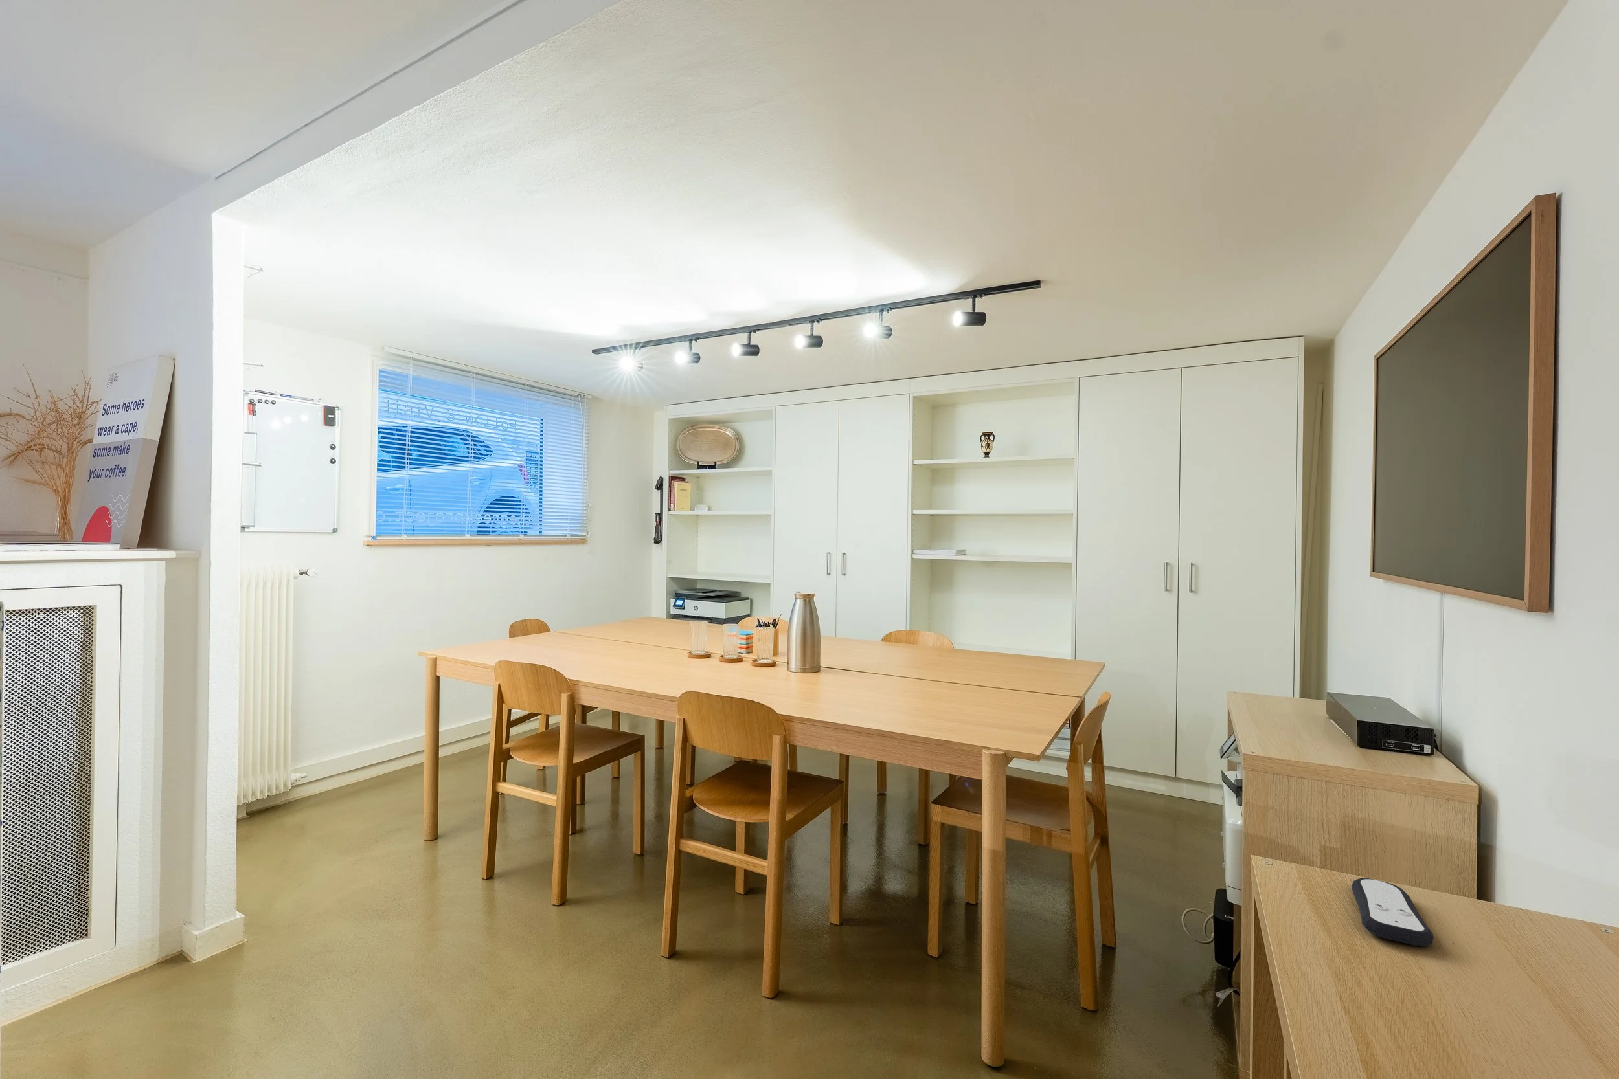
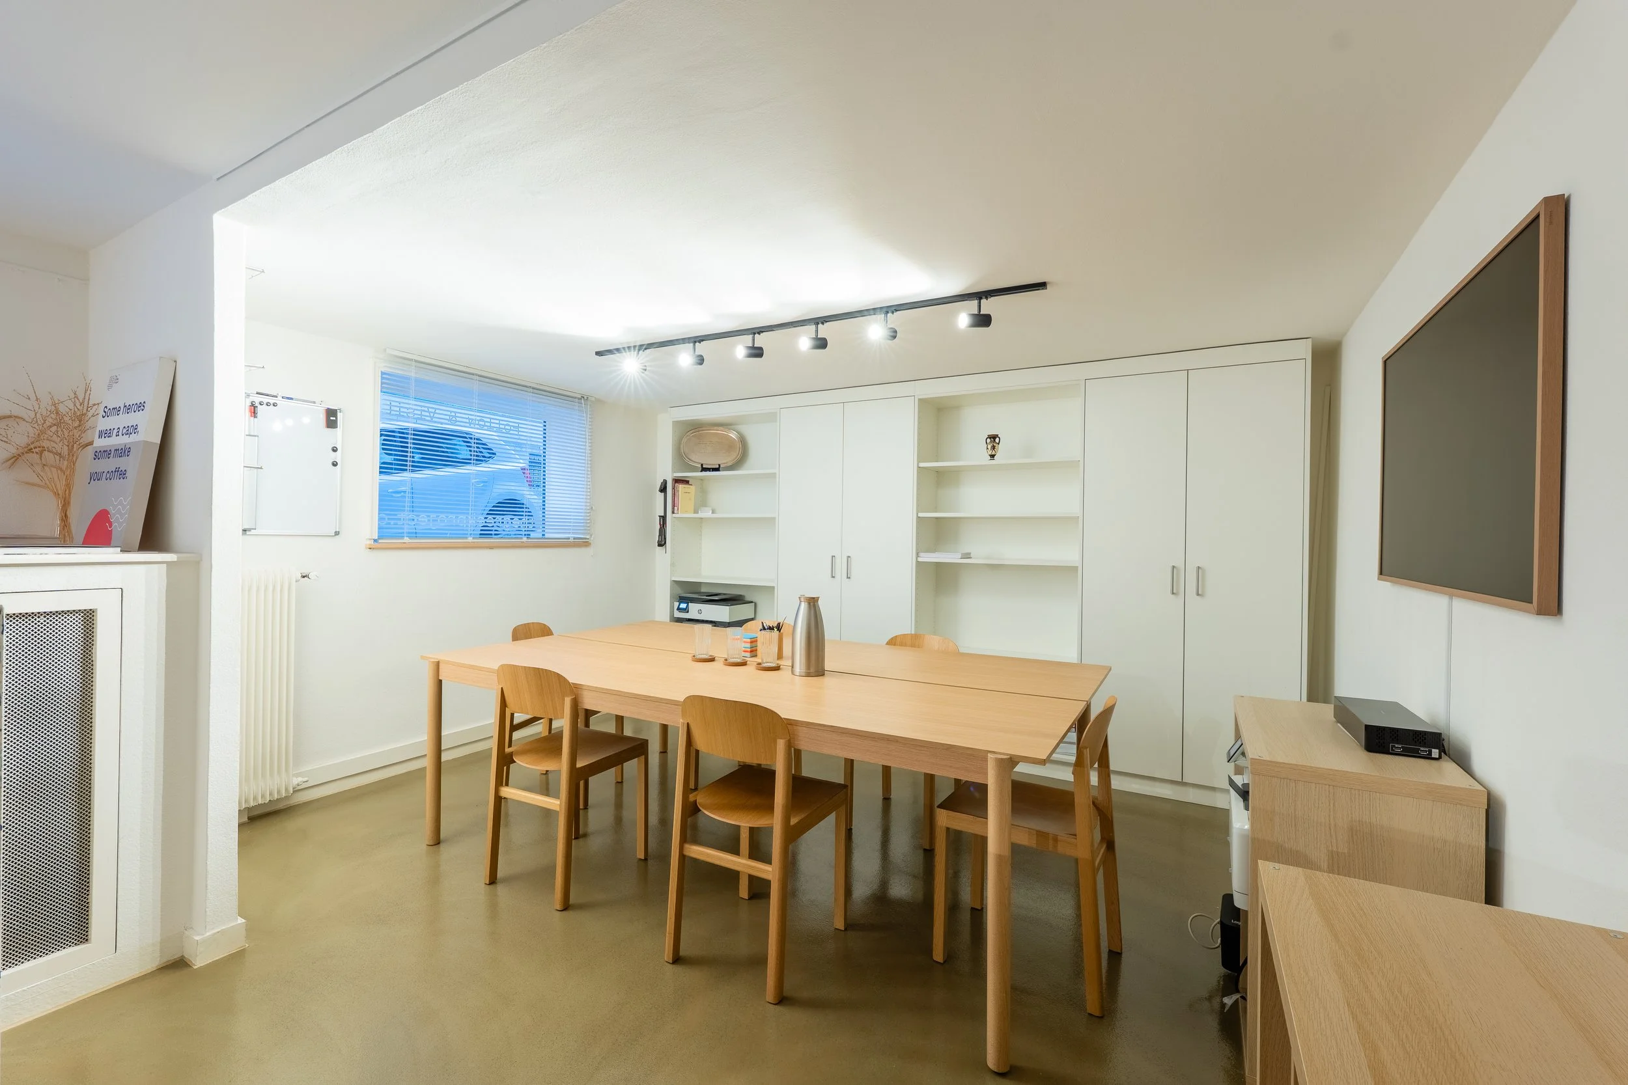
- remote control (1388, 908)
